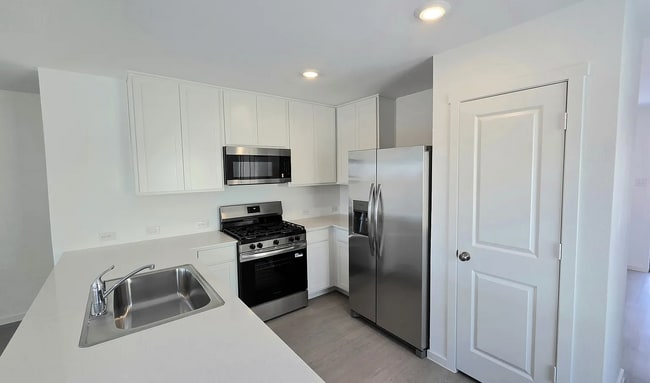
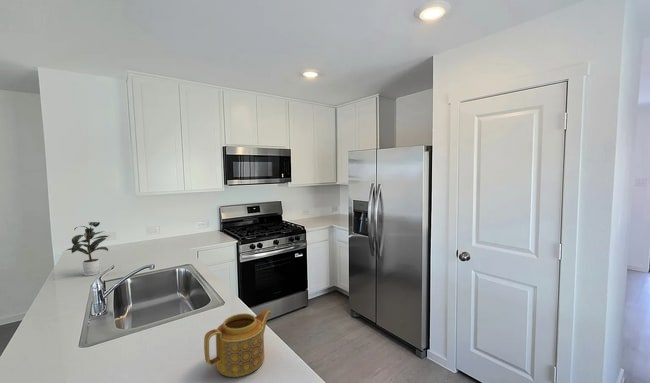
+ teapot (241, 340)
+ potted plant (85, 250)
